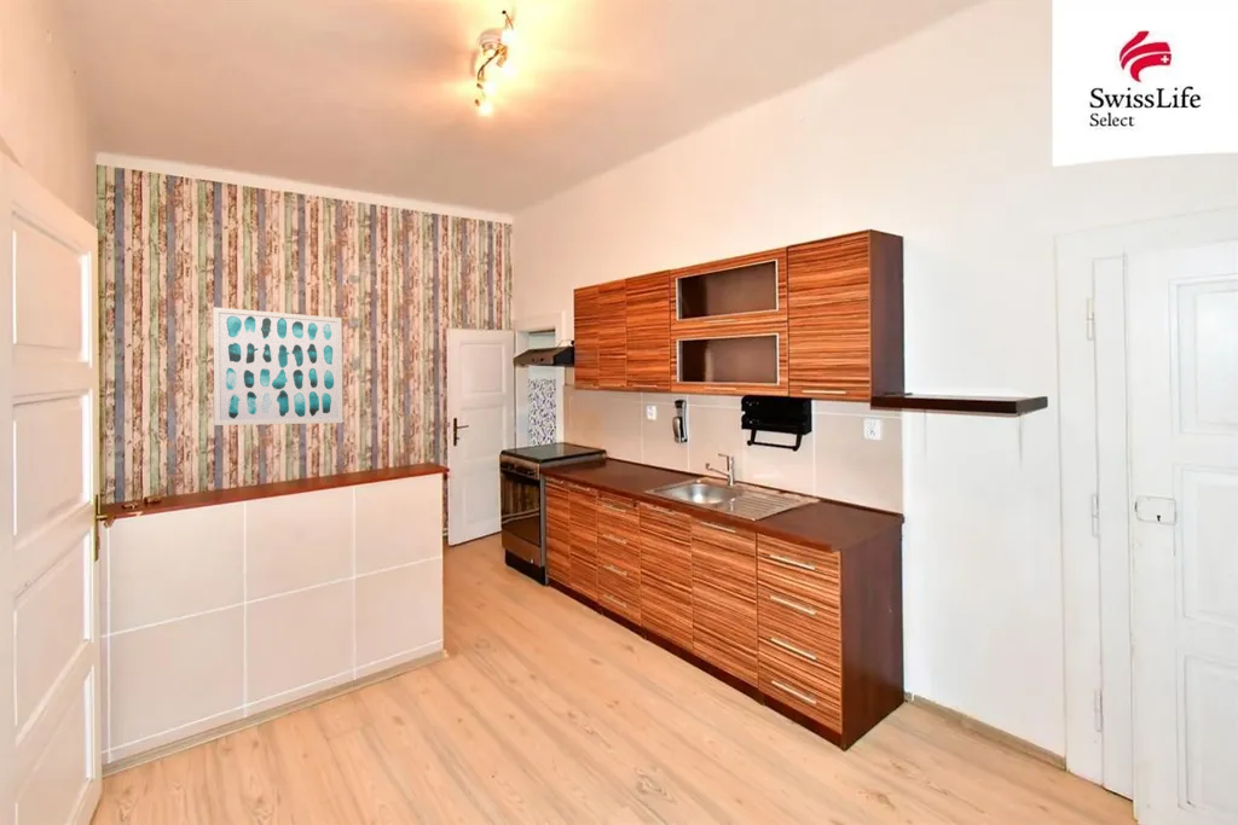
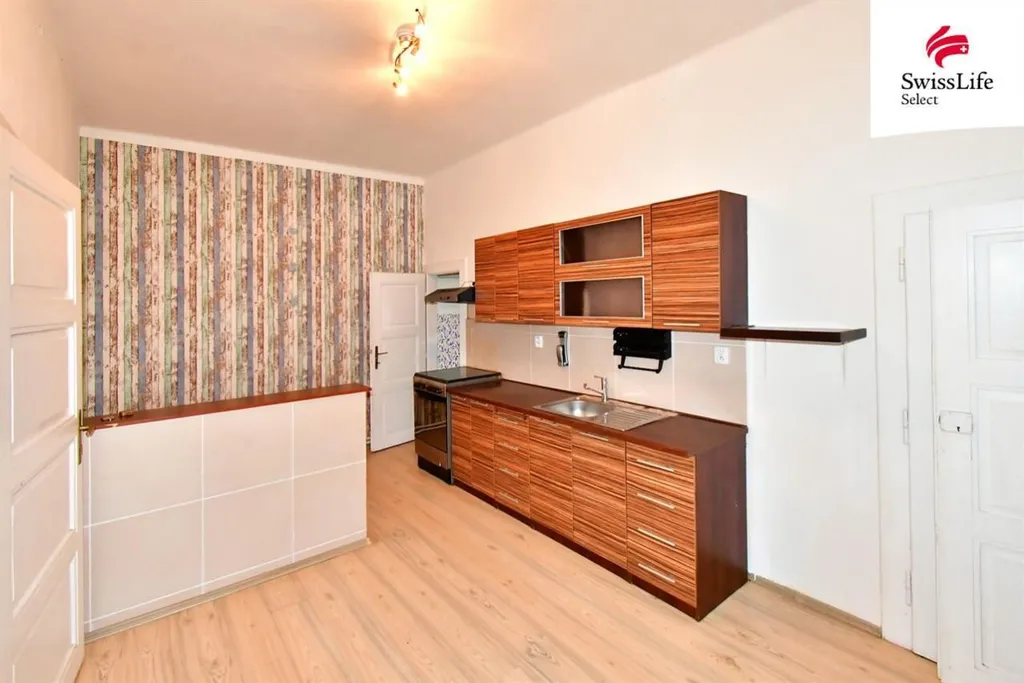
- wall art (282, 368)
